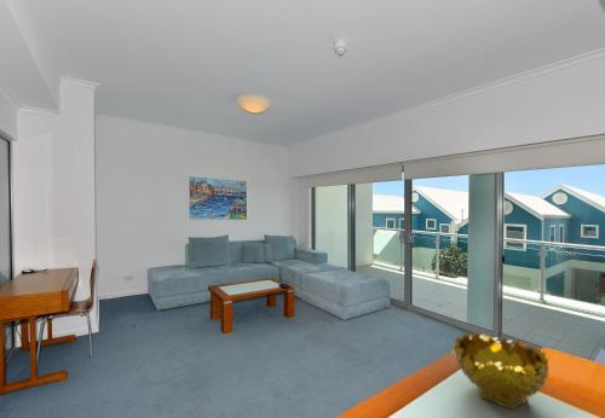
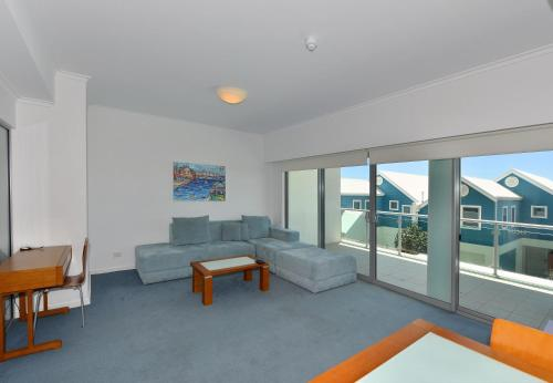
- decorative bowl (497, 368)
